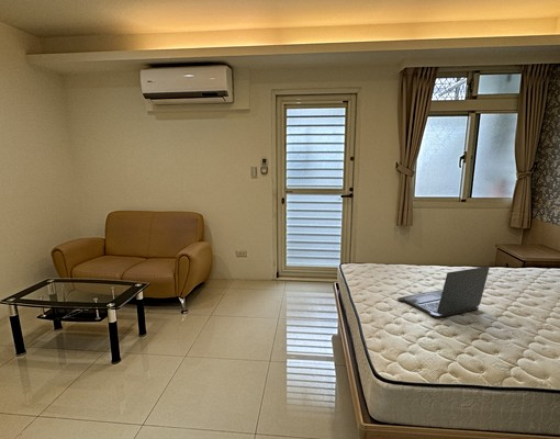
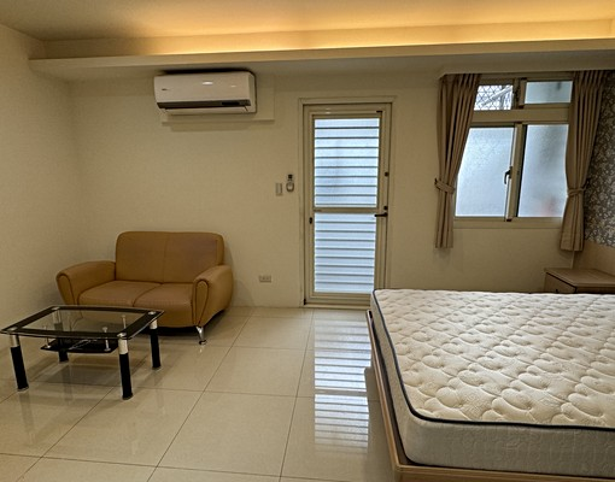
- laptop (444, 285)
